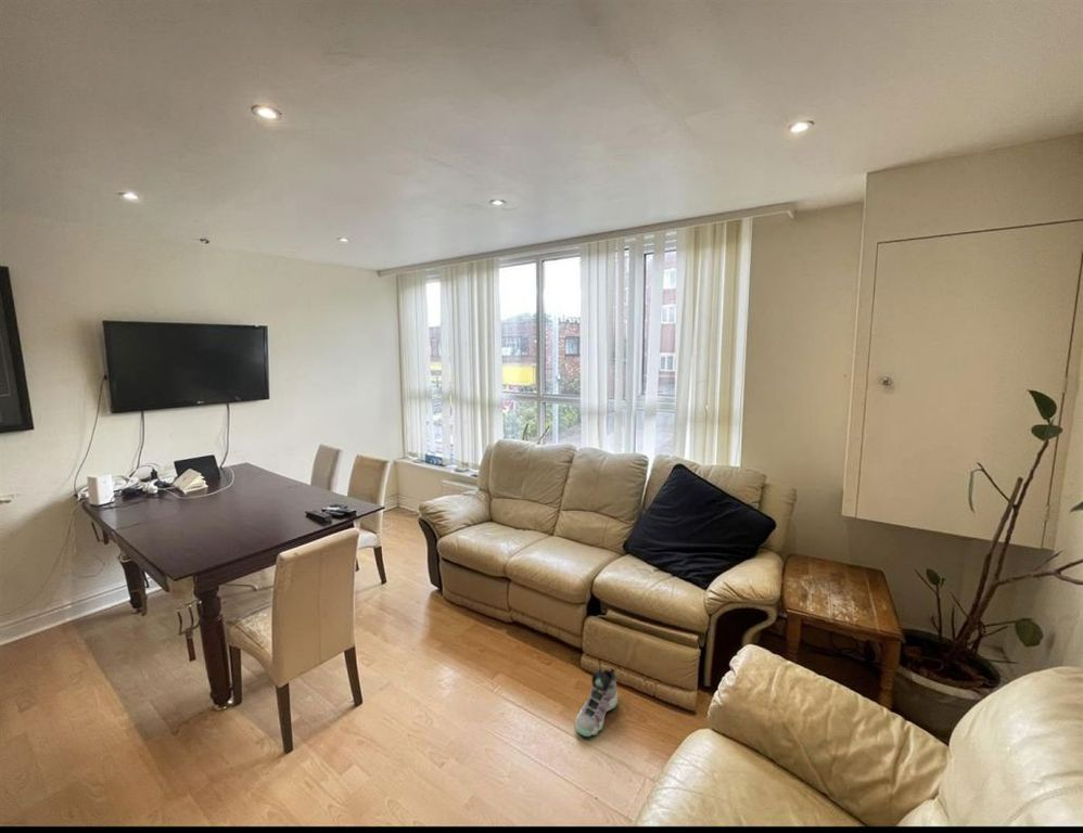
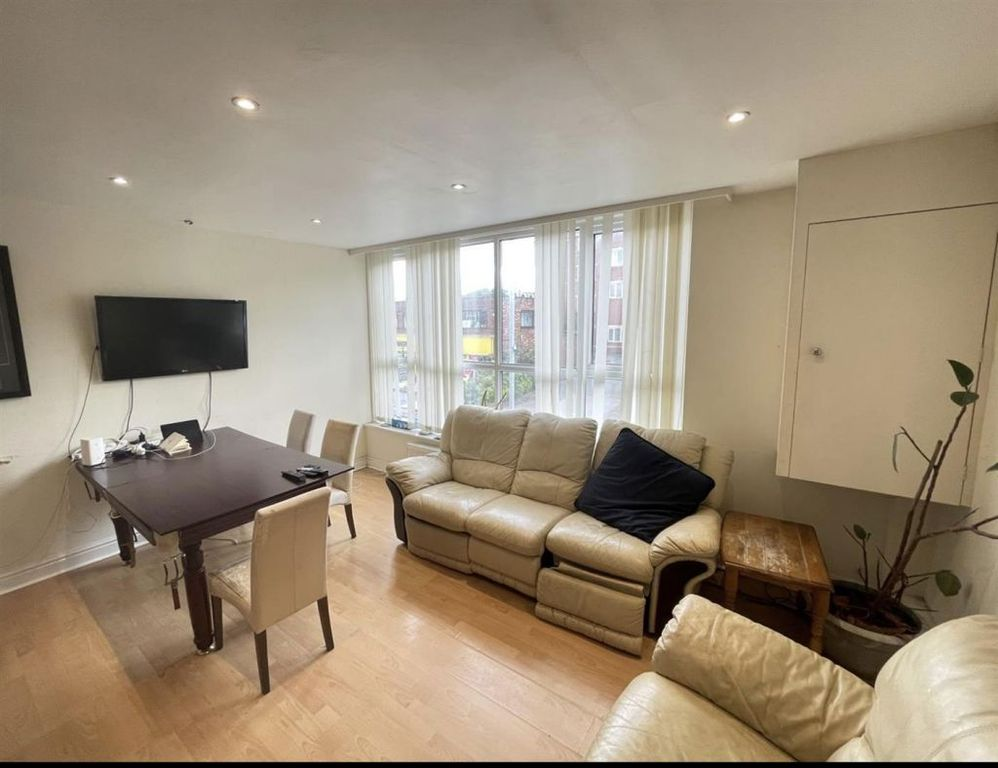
- sneaker (596, 693)
